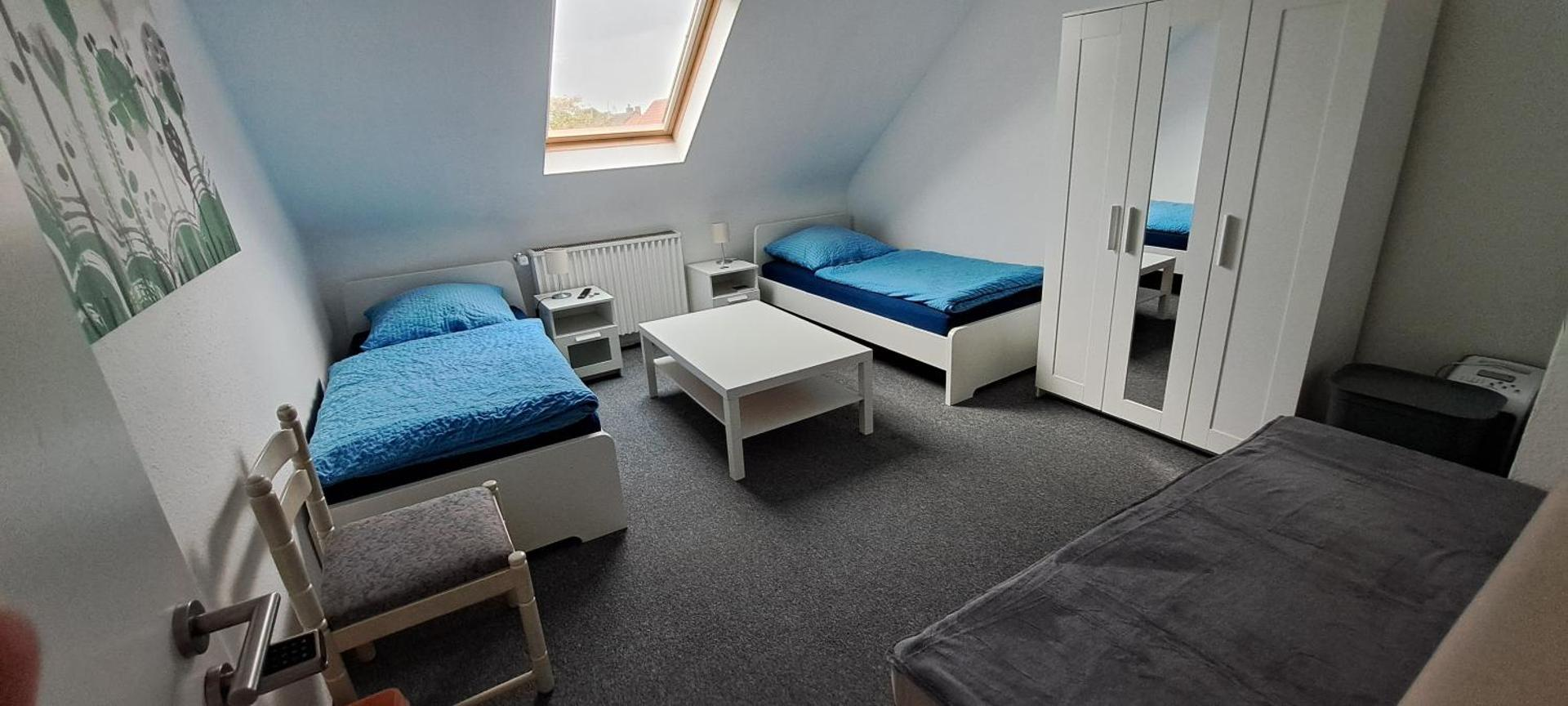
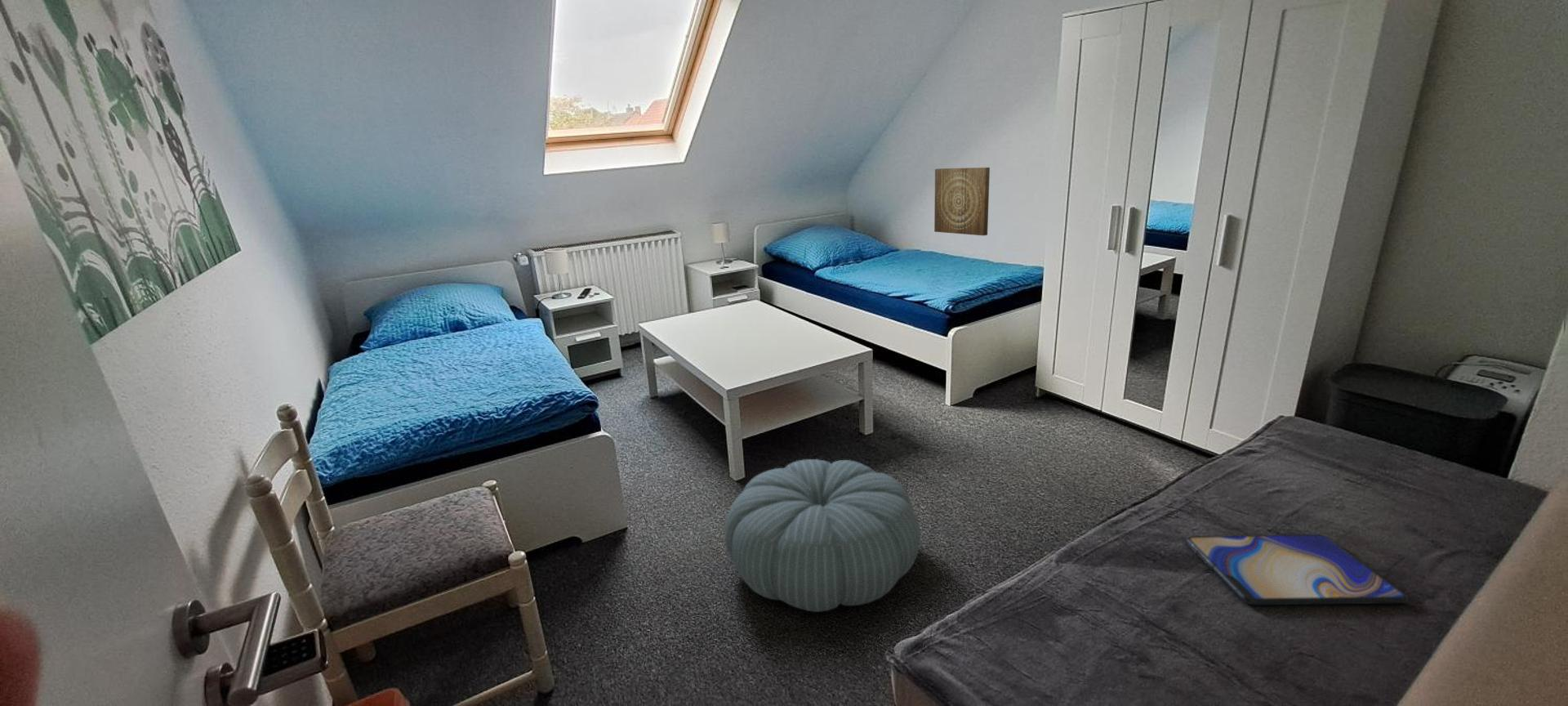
+ pouf (822, 527)
+ tablet (1288, 567)
+ wall art (960, 201)
